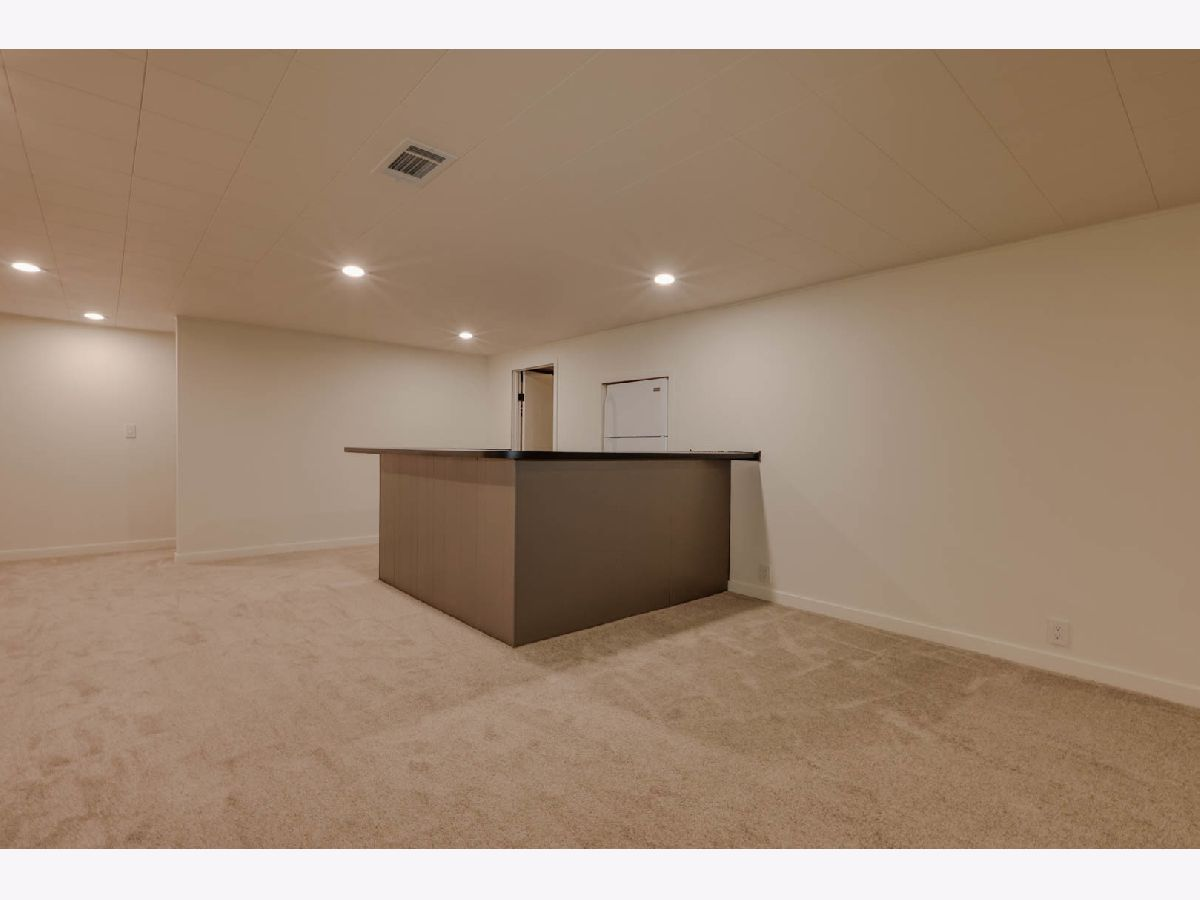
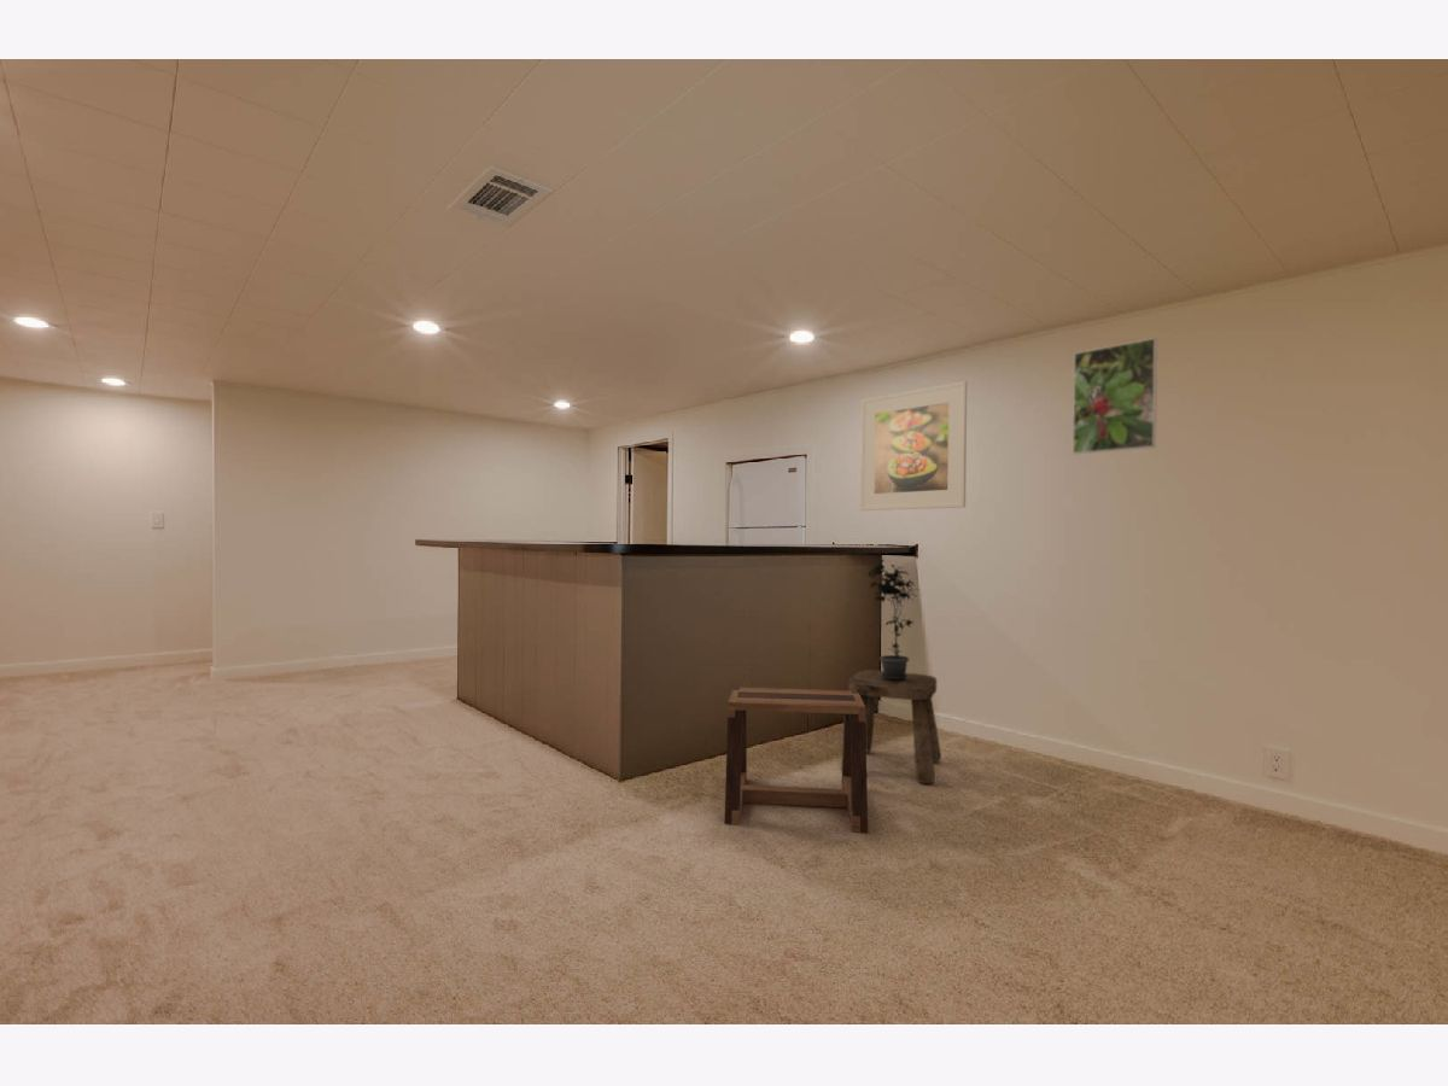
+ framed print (1113, 398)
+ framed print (910, 450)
+ stool (872, 722)
+ potted plant (893, 618)
+ stool (794, 787)
